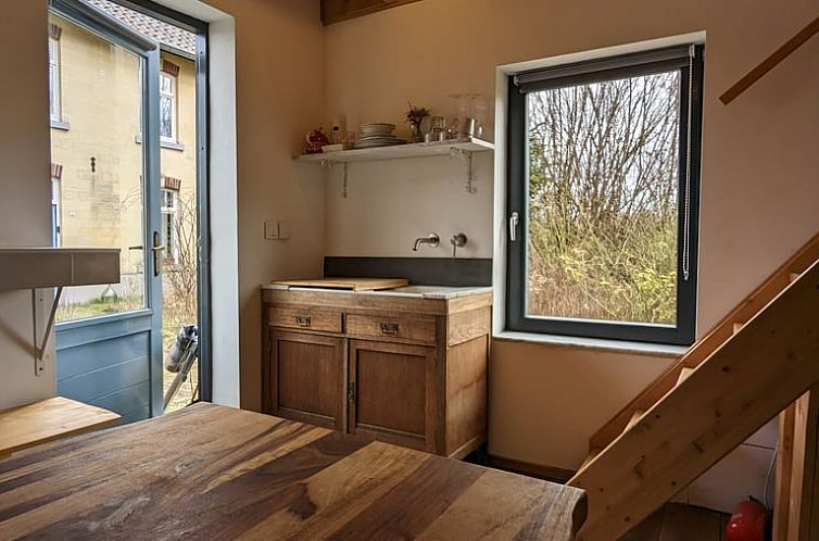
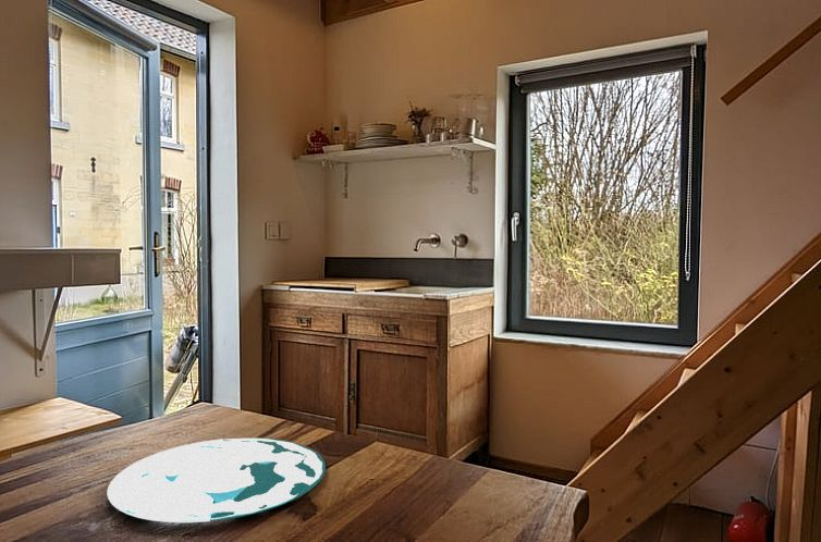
+ plate (222, 464)
